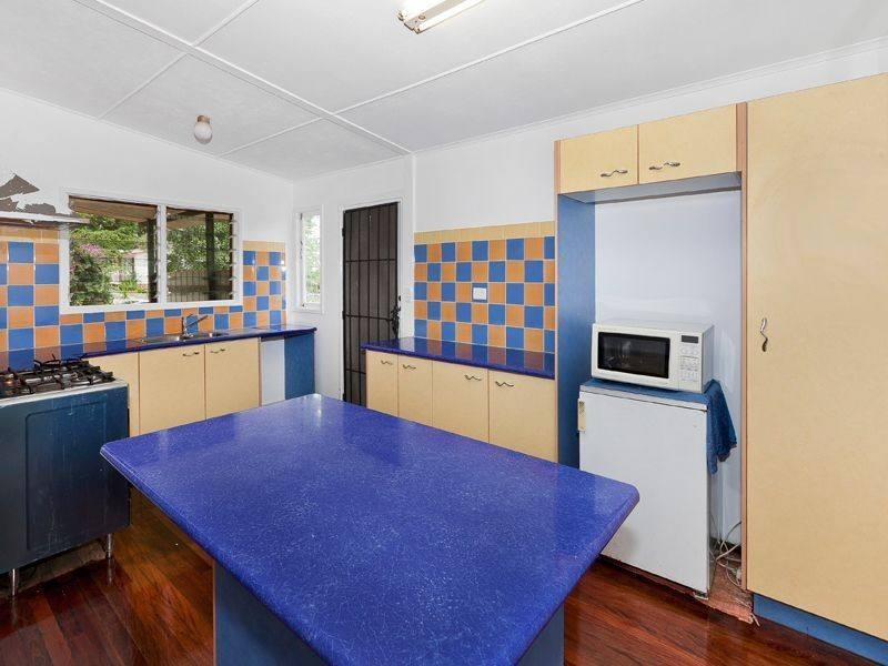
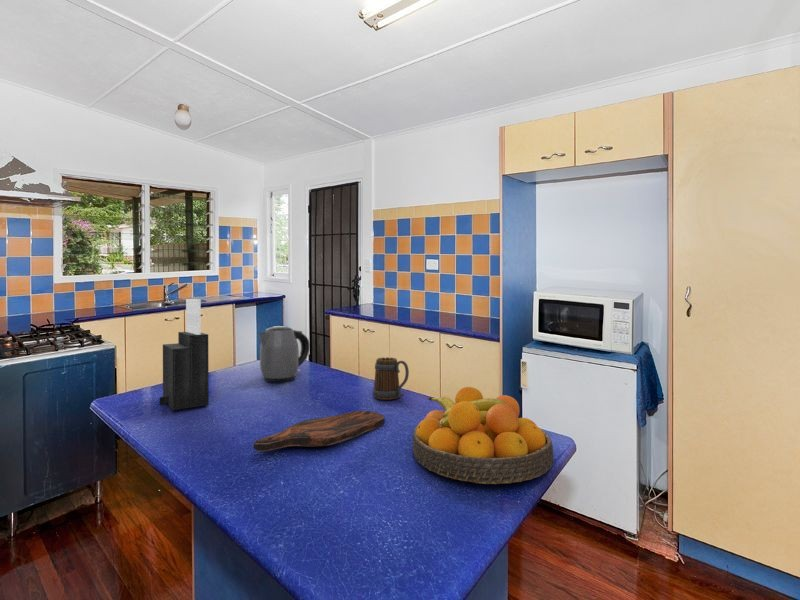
+ cutting board (326, 430)
+ knife block (181, 350)
+ kettle (284, 351)
+ mug (391, 378)
+ fruit bowl (480, 424)
